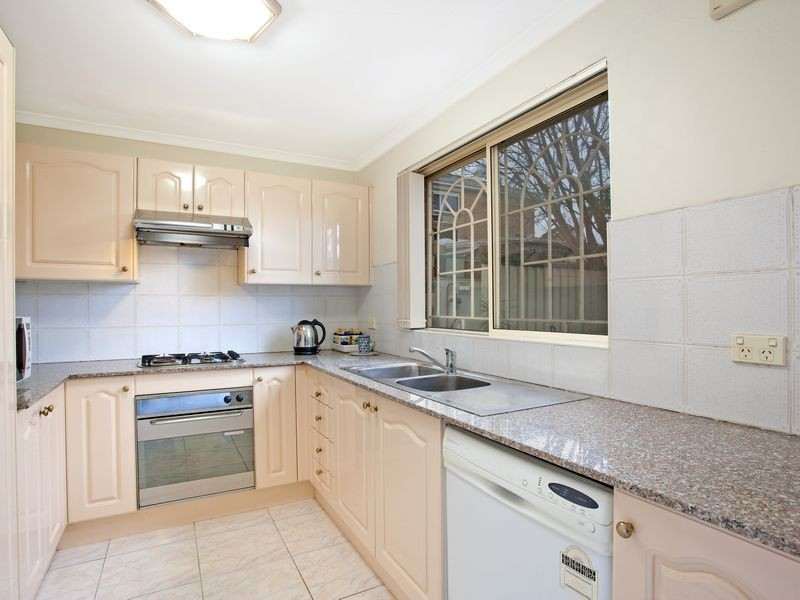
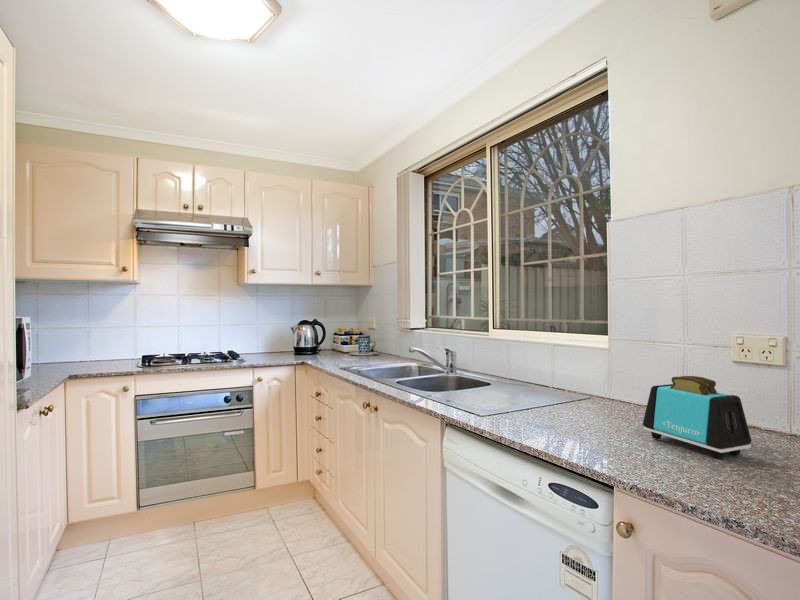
+ toaster (693, 411)
